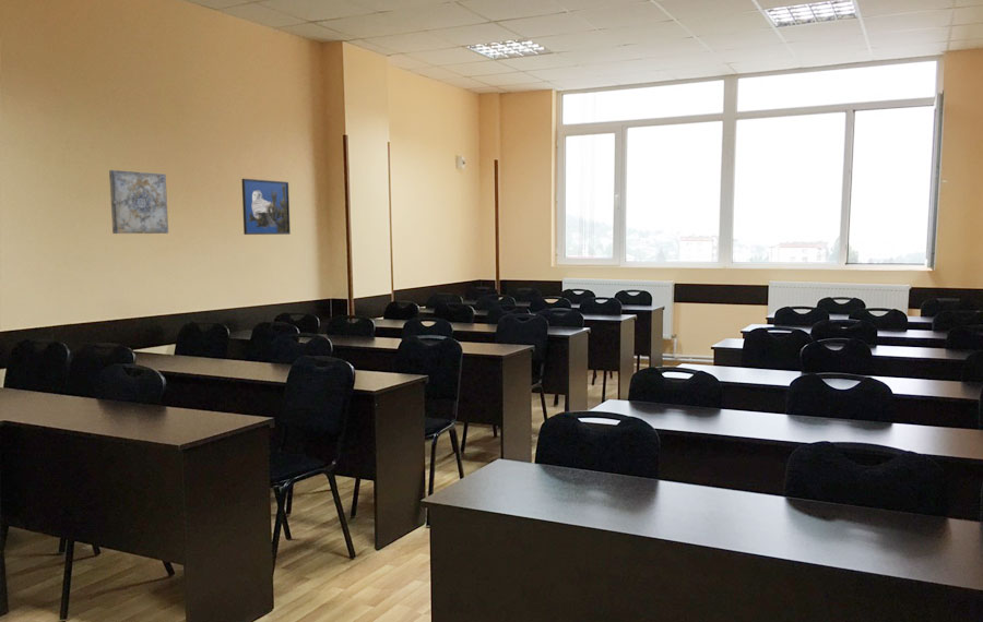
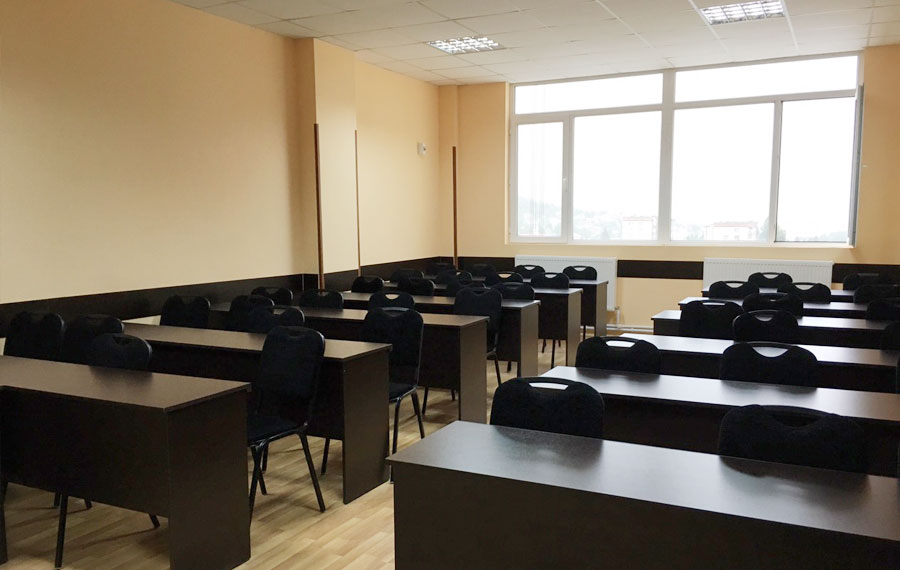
- wall art (140, 203)
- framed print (267, 207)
